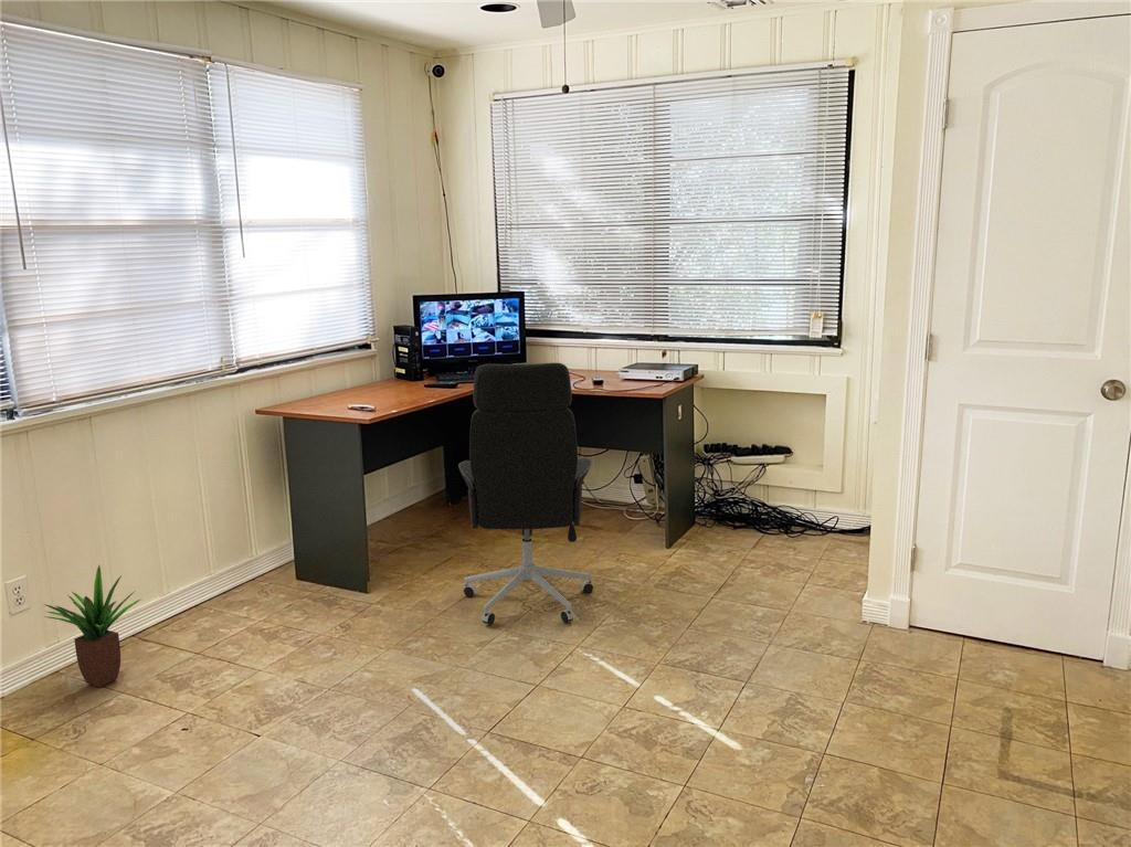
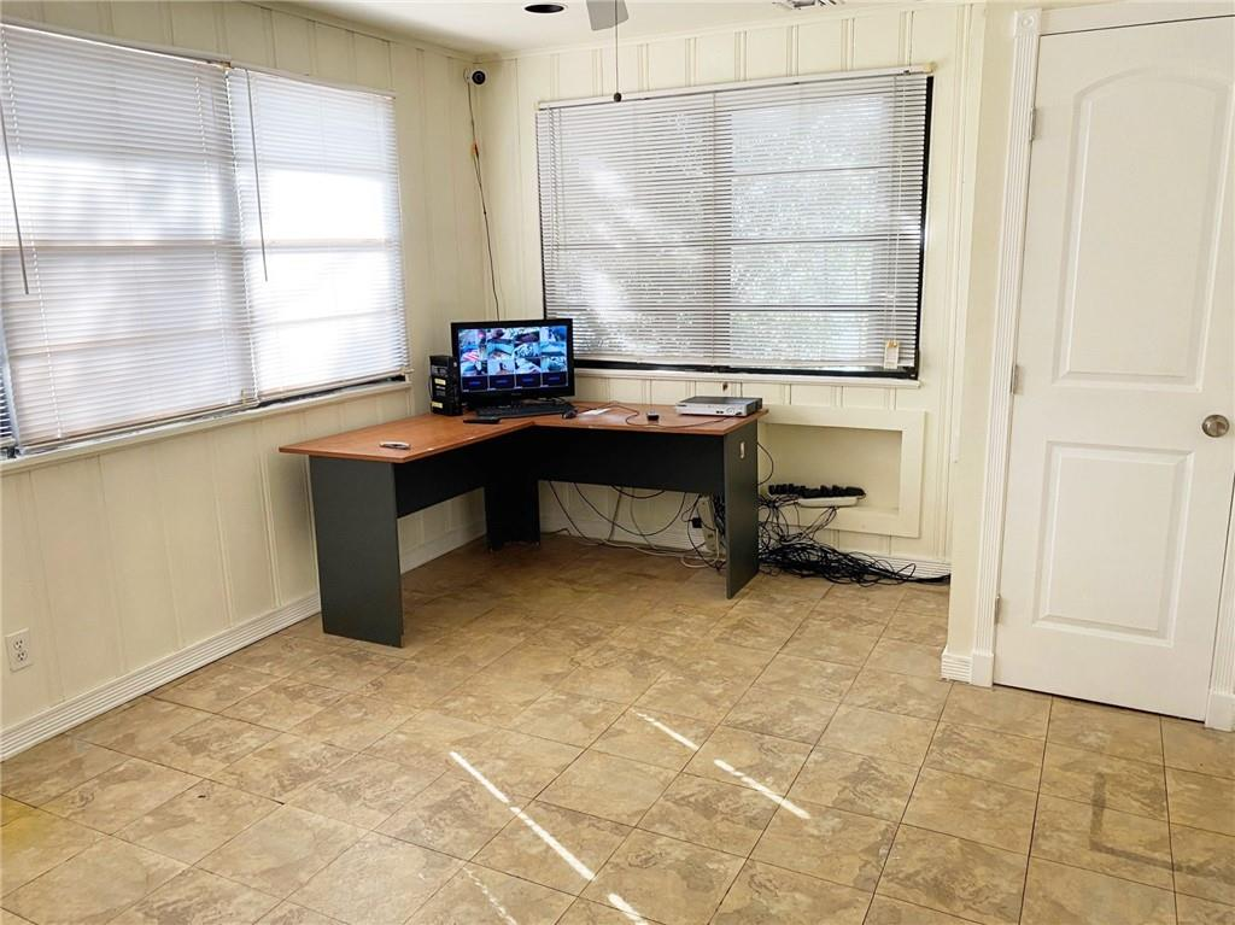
- potted plant (97, 625)
- office chair (525, 483)
